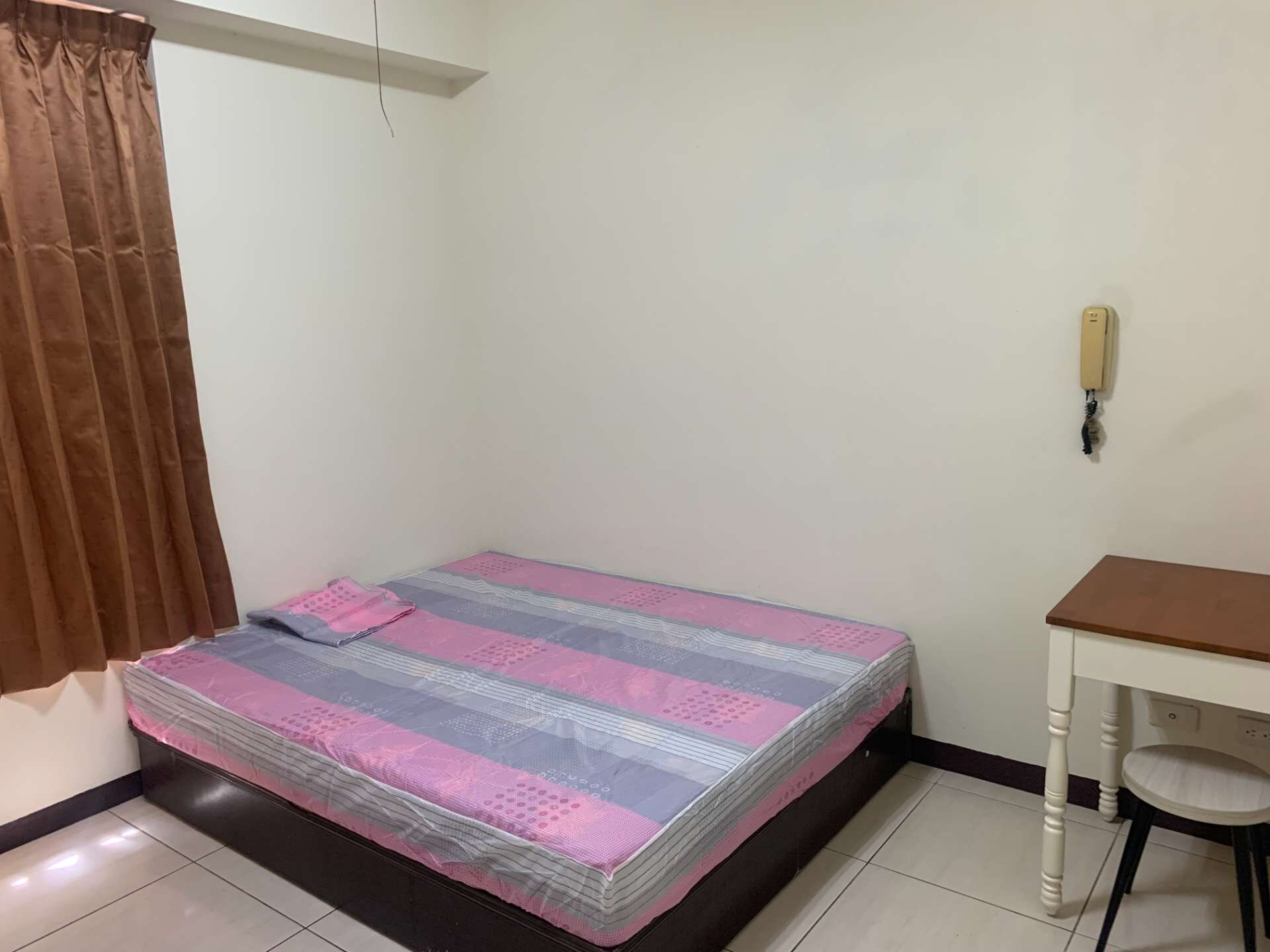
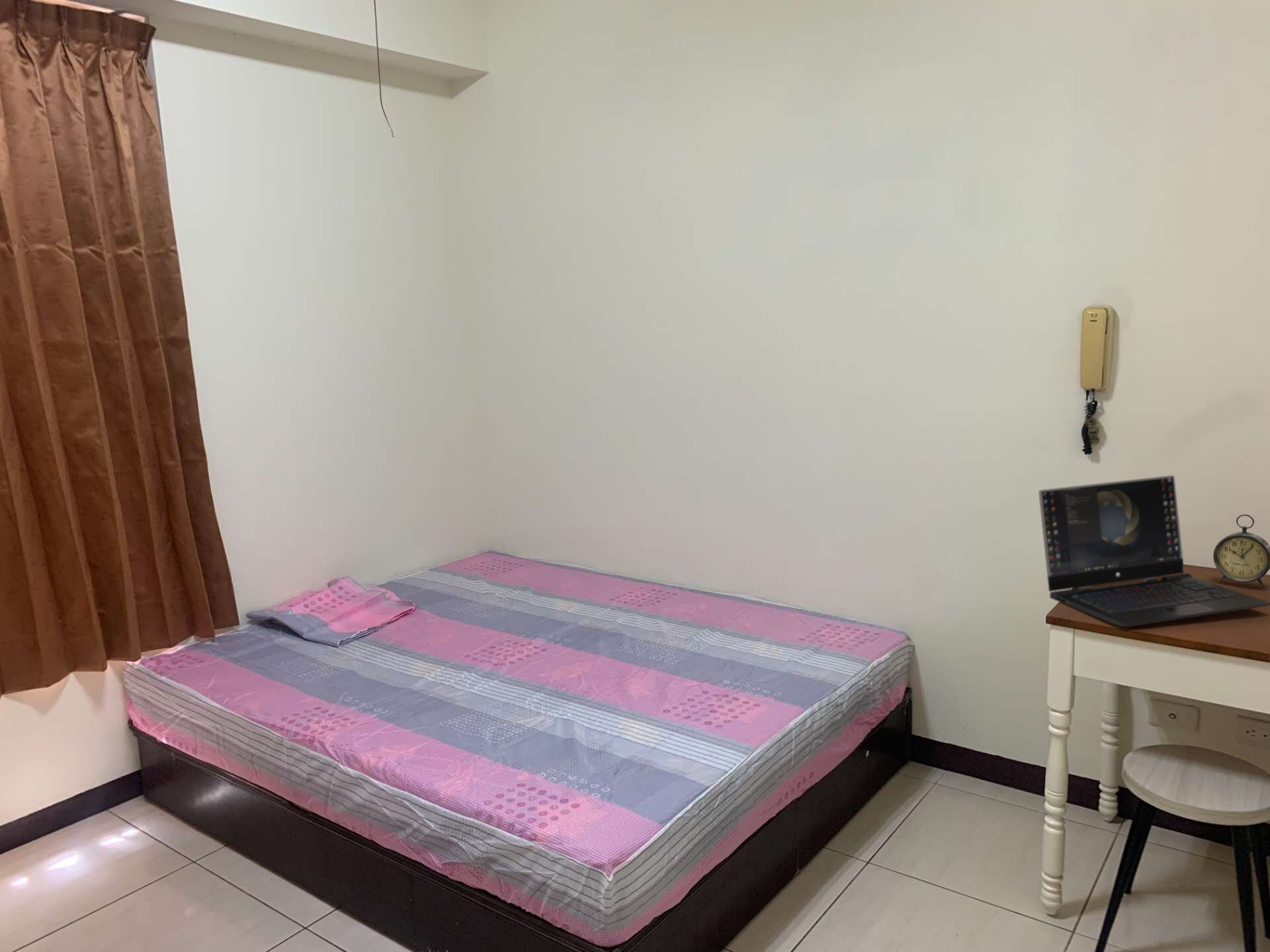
+ alarm clock (1244, 549)
+ laptop (1150, 548)
